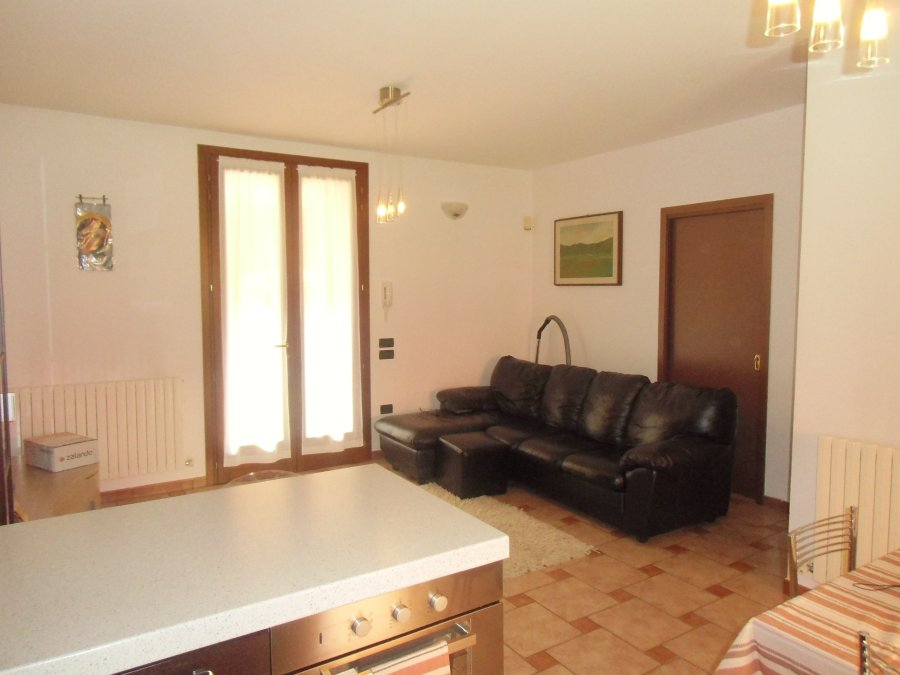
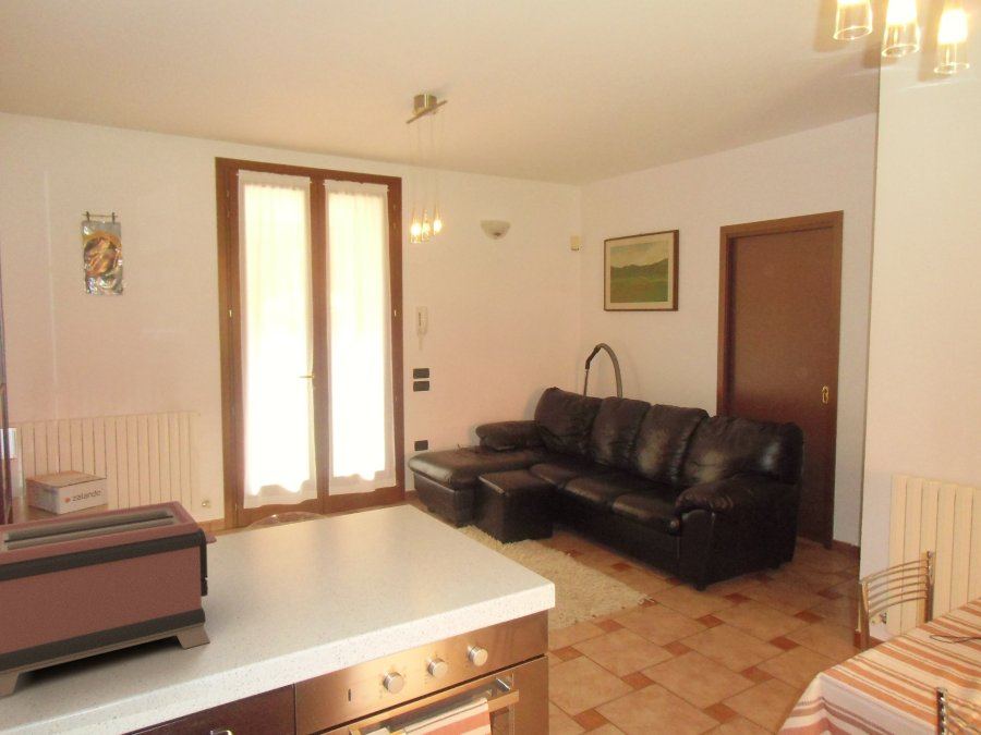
+ toaster (106, 583)
